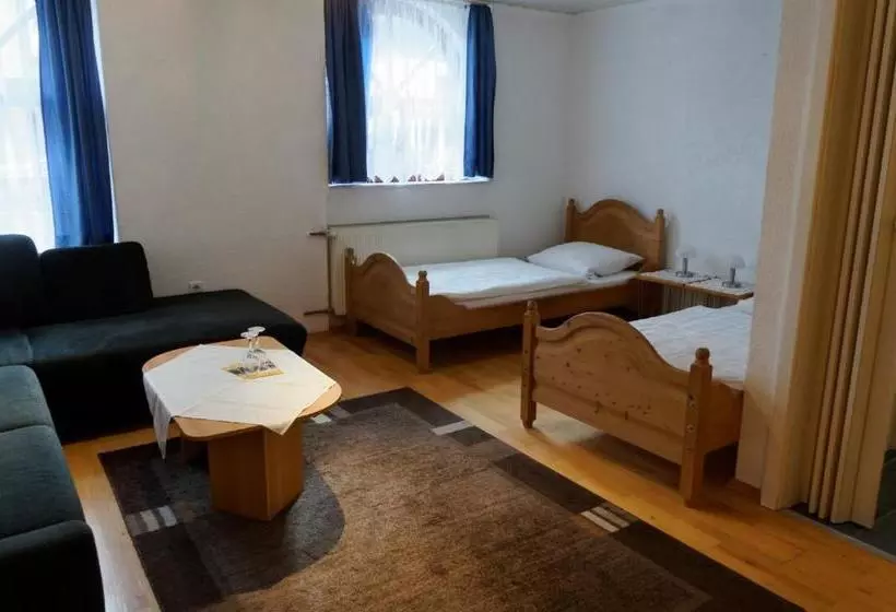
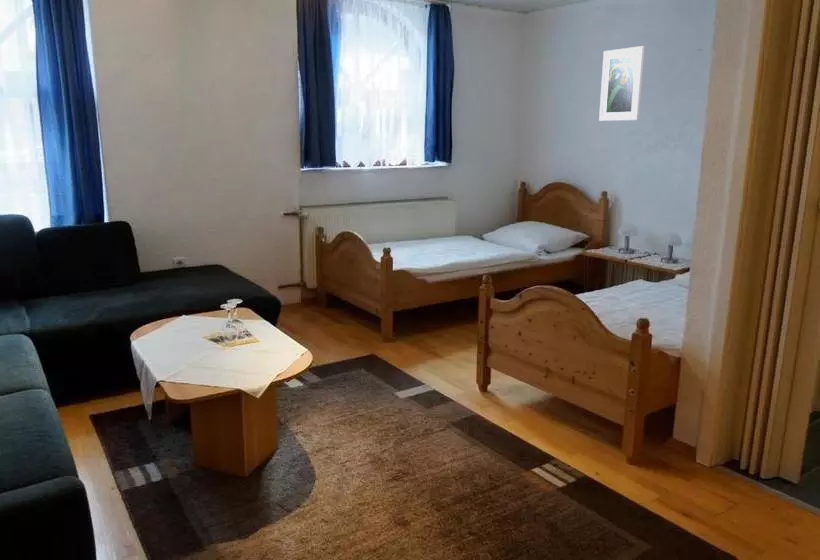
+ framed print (620, 85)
